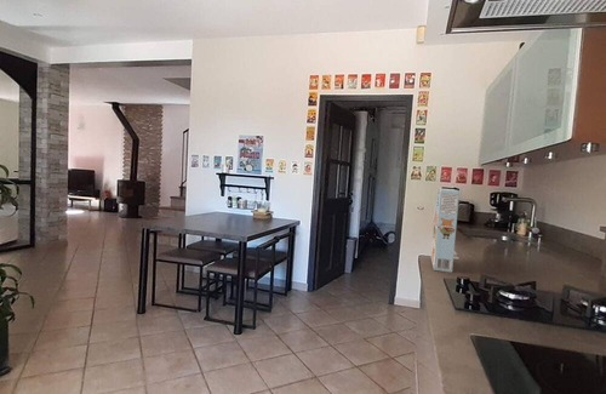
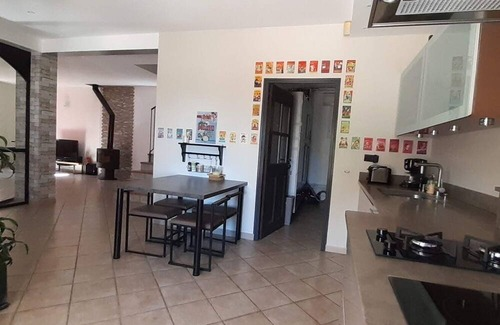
- cereal box (444, 227)
